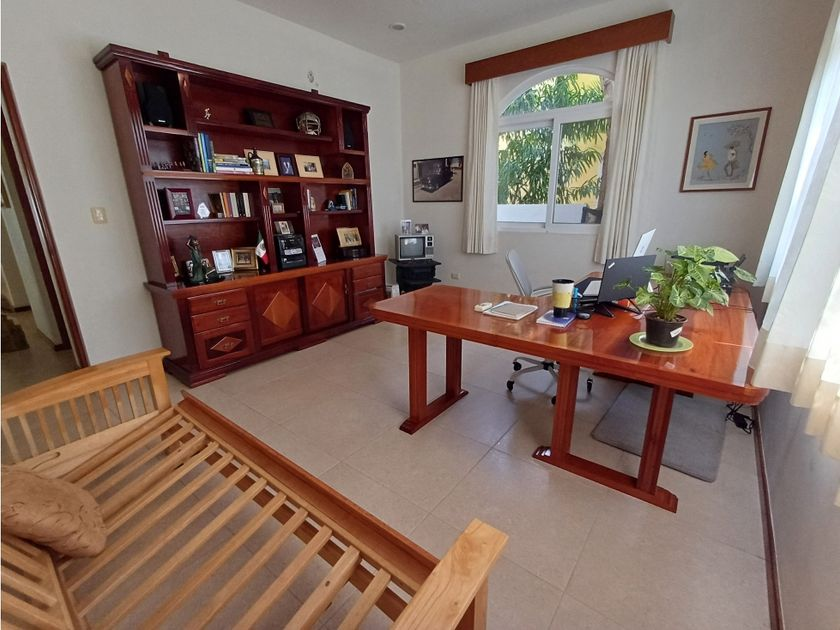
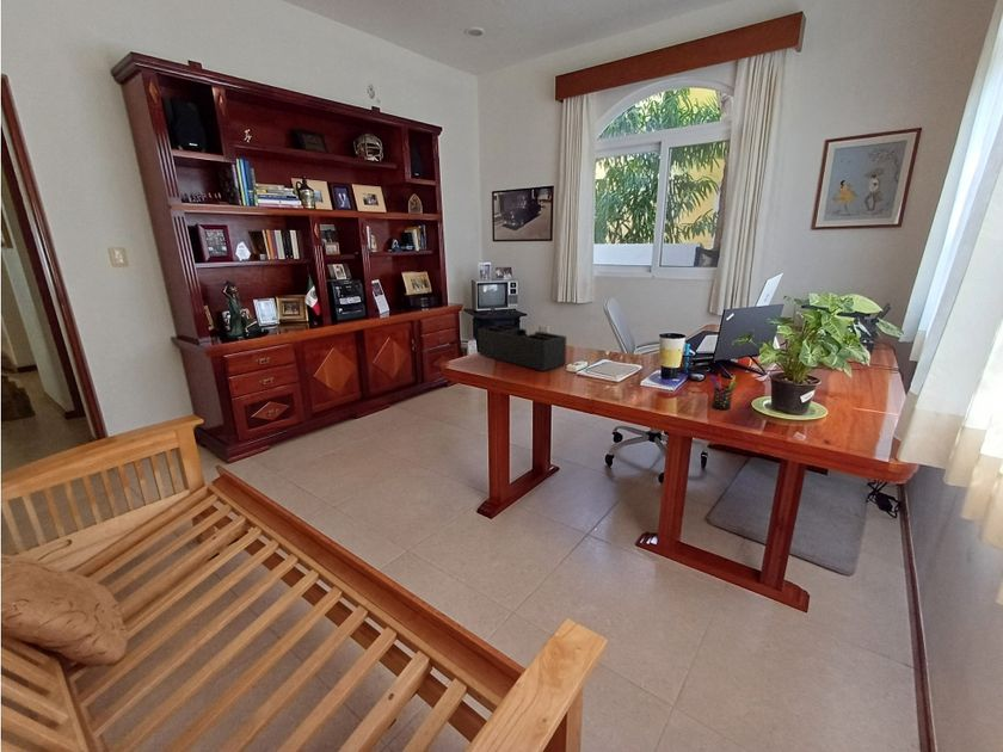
+ pen holder (724, 390)
+ desk organizer (519, 345)
